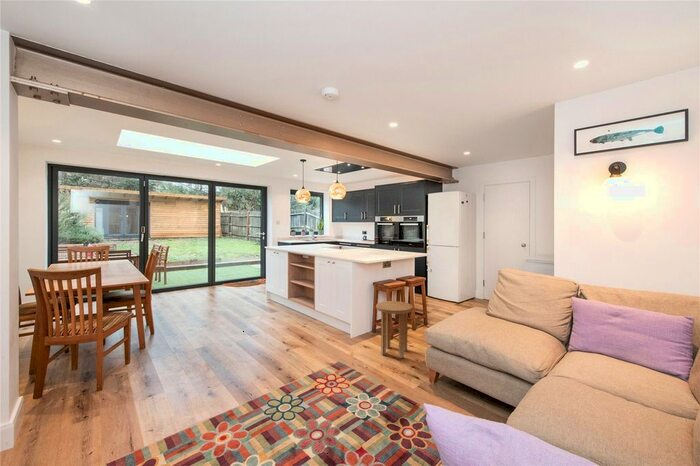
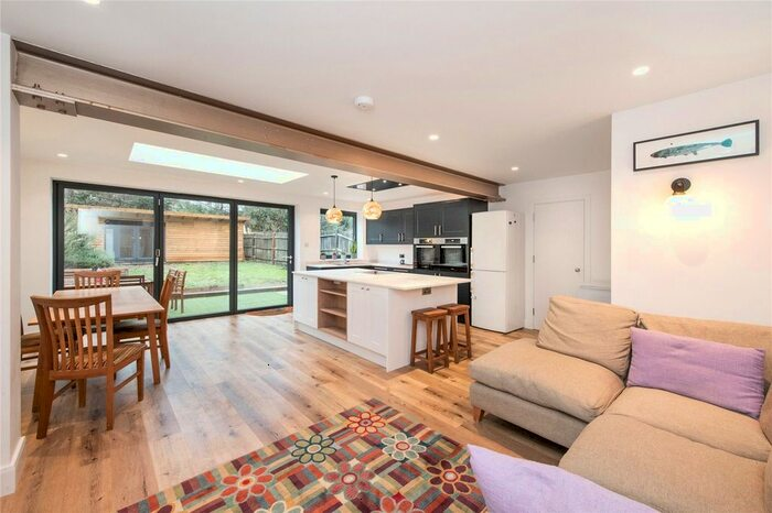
- side table (399, 328)
